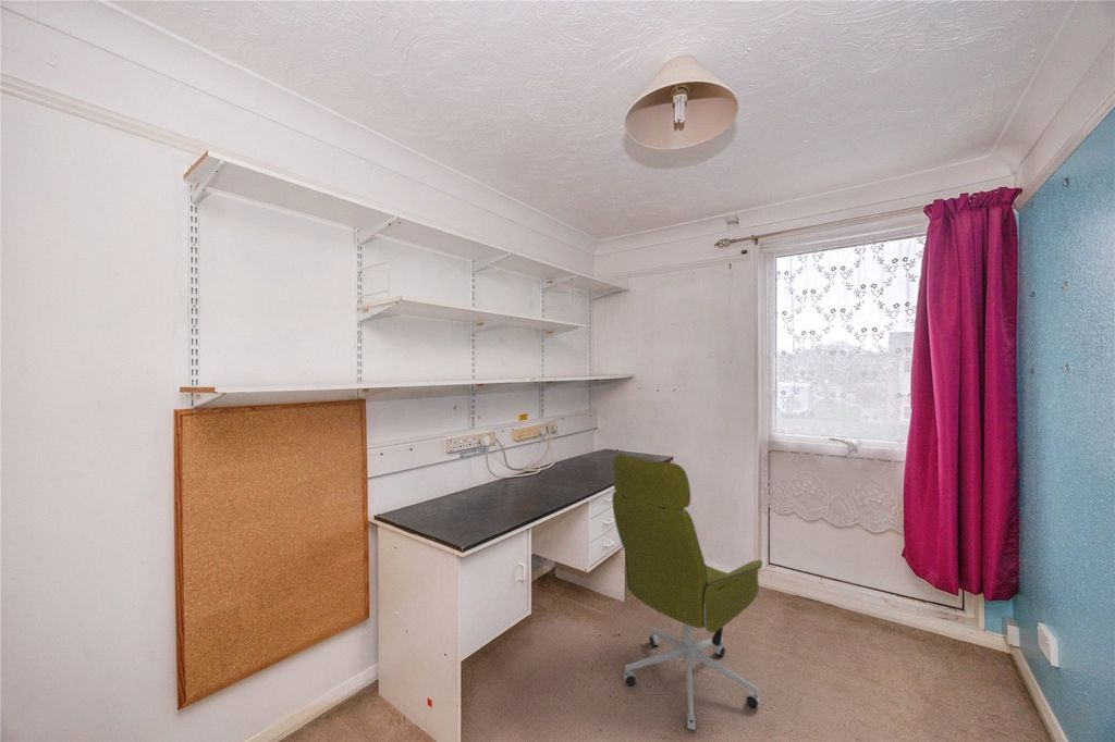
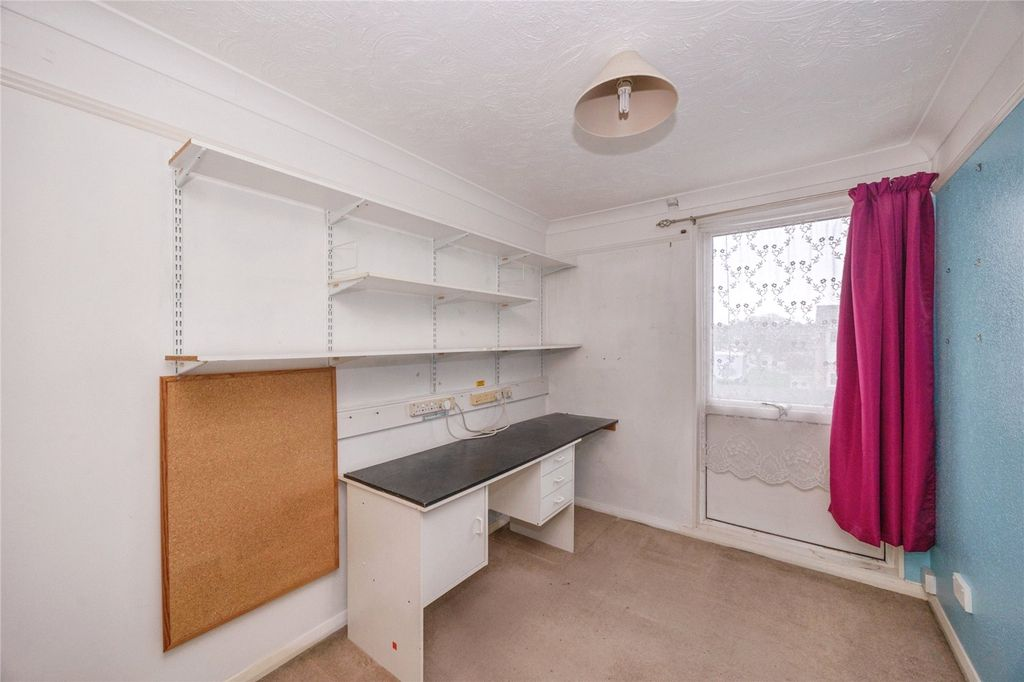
- office chair (683, 566)
